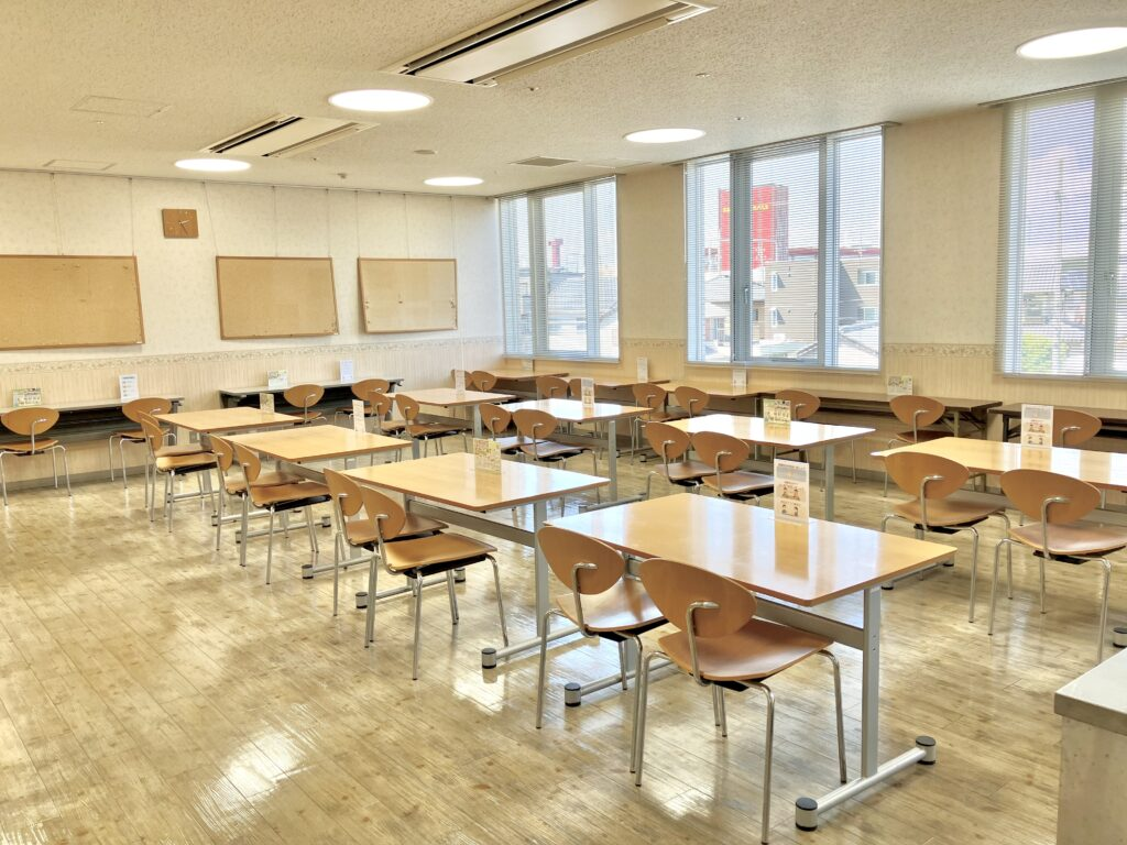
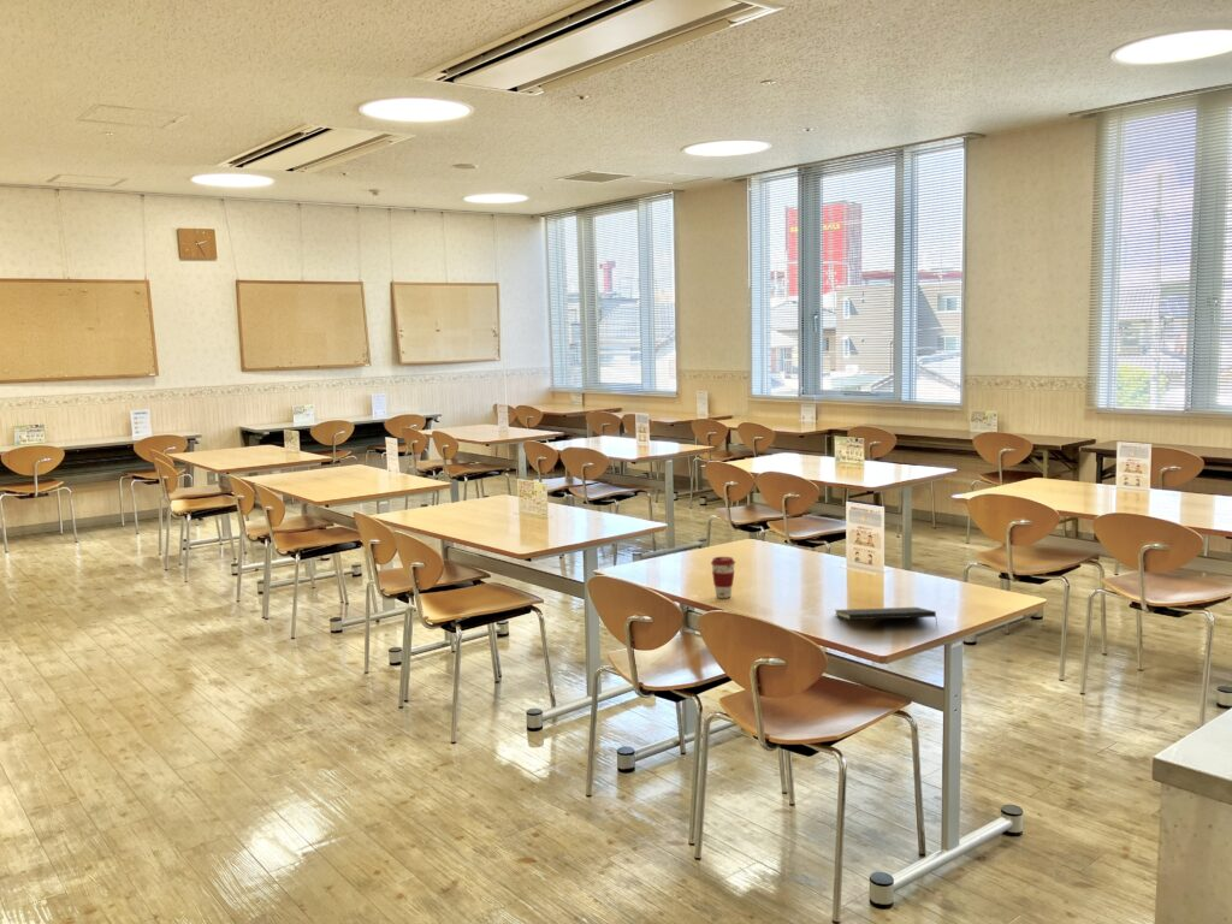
+ notepad (883, 612)
+ coffee cup (723, 576)
